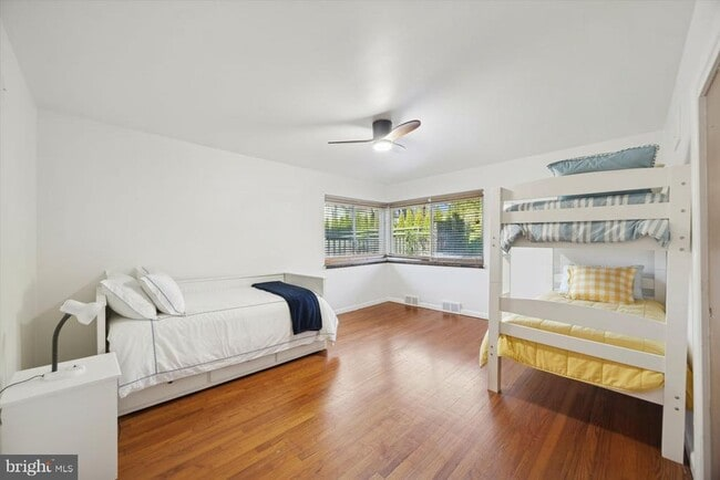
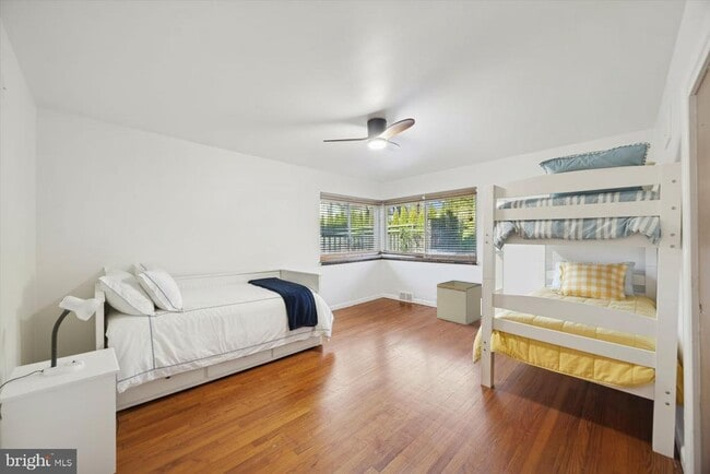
+ storage bin (459, 300)
